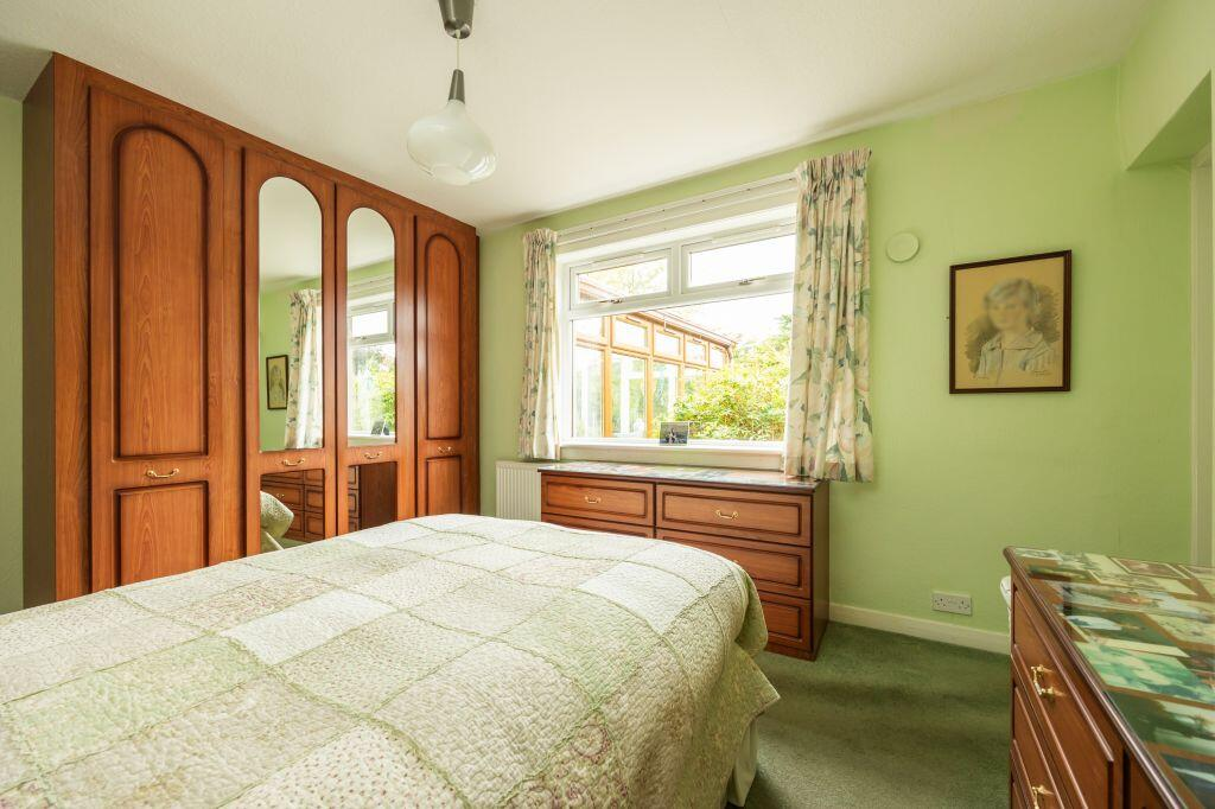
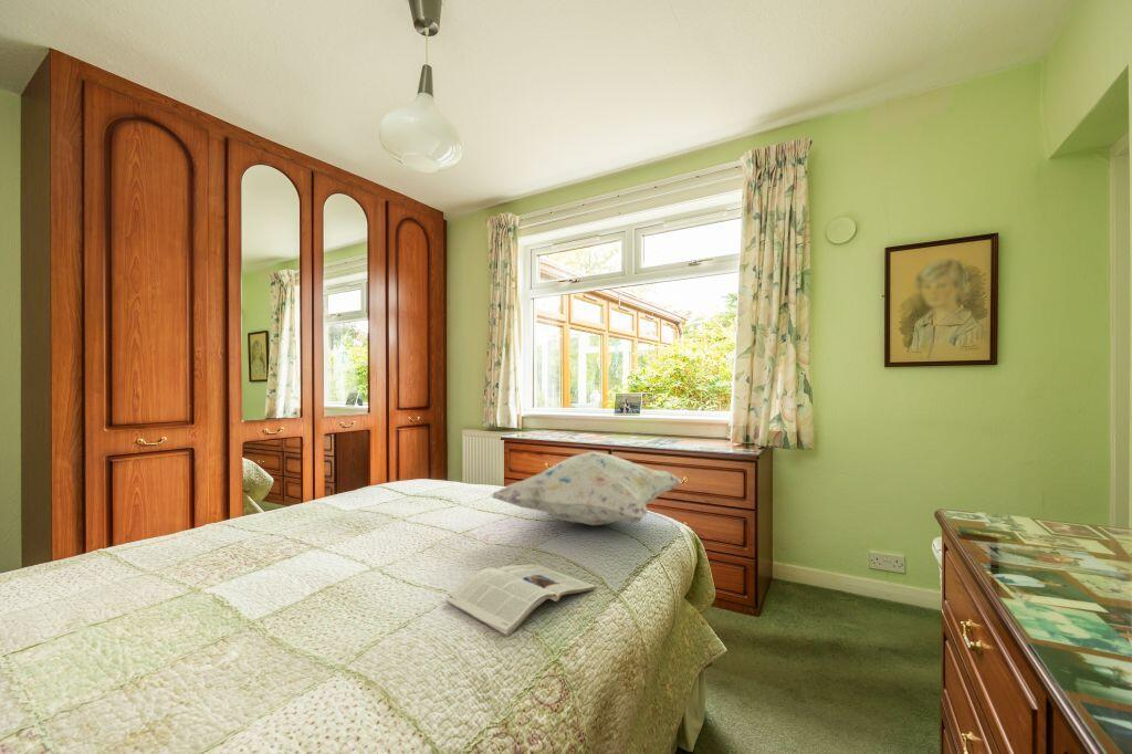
+ magazine (523, 585)
+ decorative pillow (595, 486)
